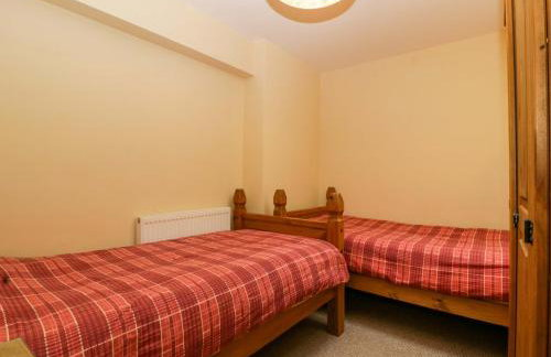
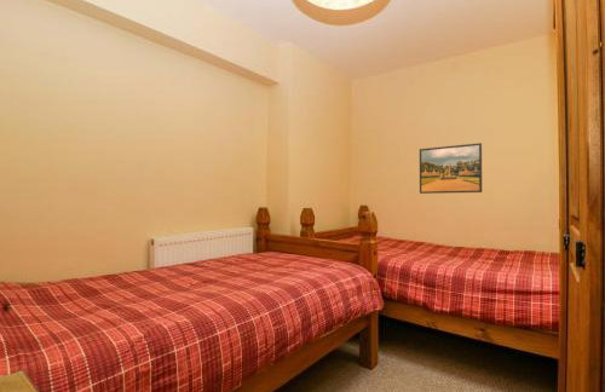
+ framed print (449, 169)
